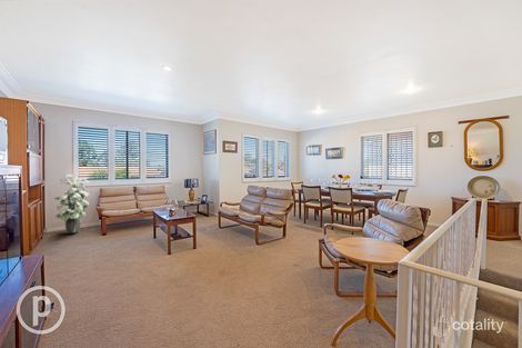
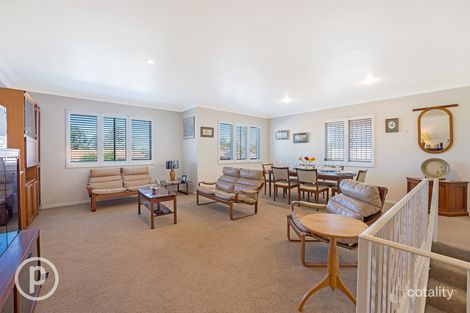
- indoor plant (71, 203)
